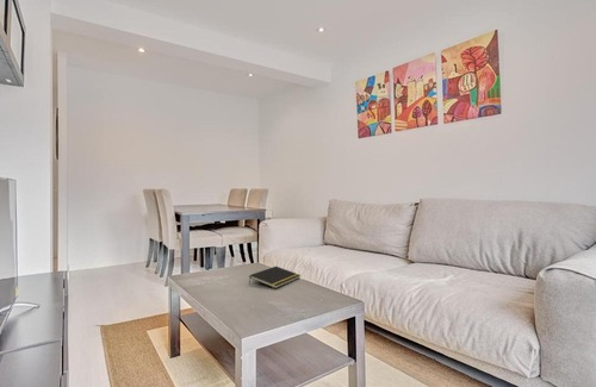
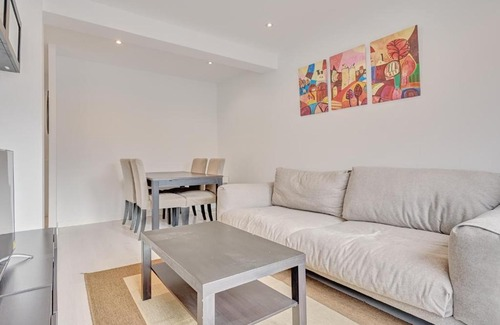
- notepad (275, 276)
